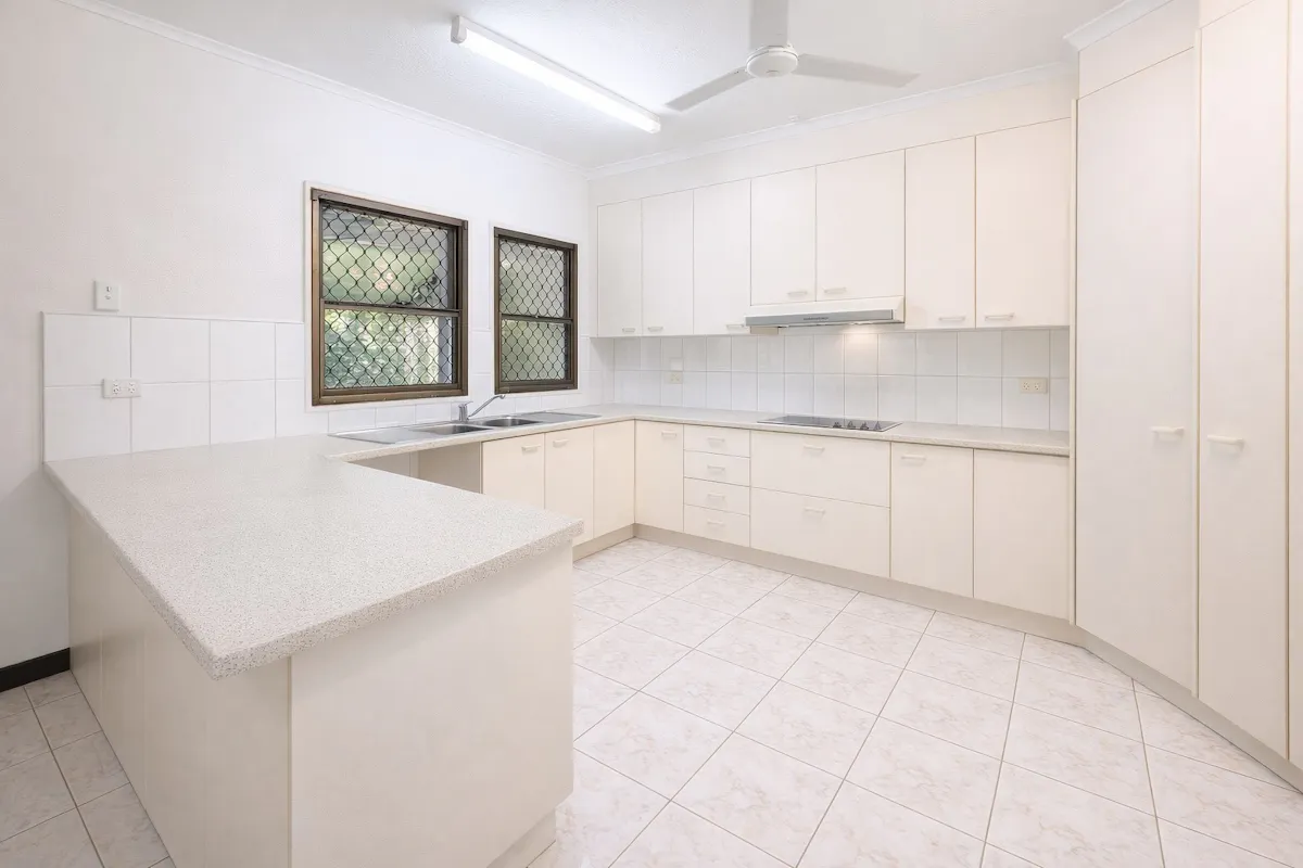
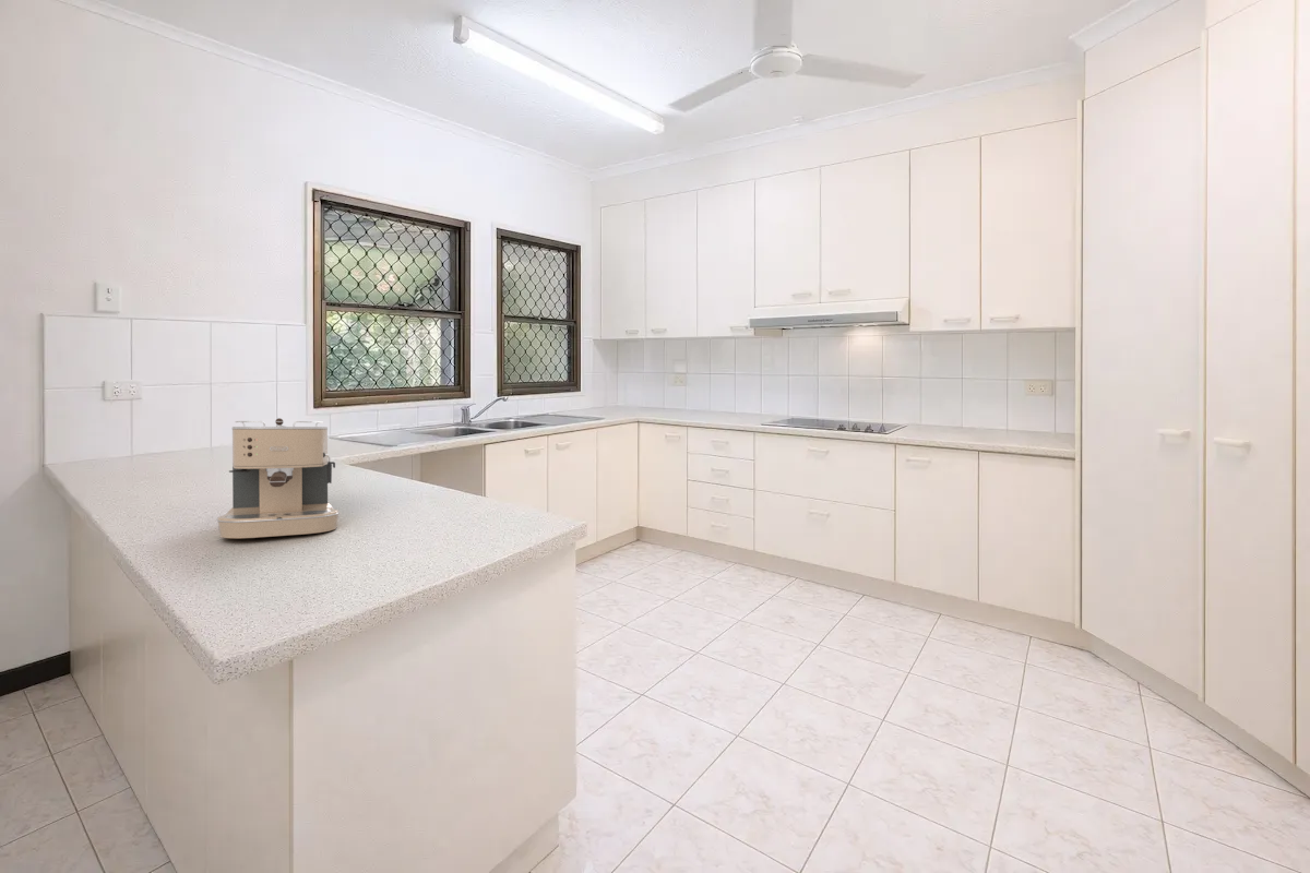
+ coffee maker (281, 474)
